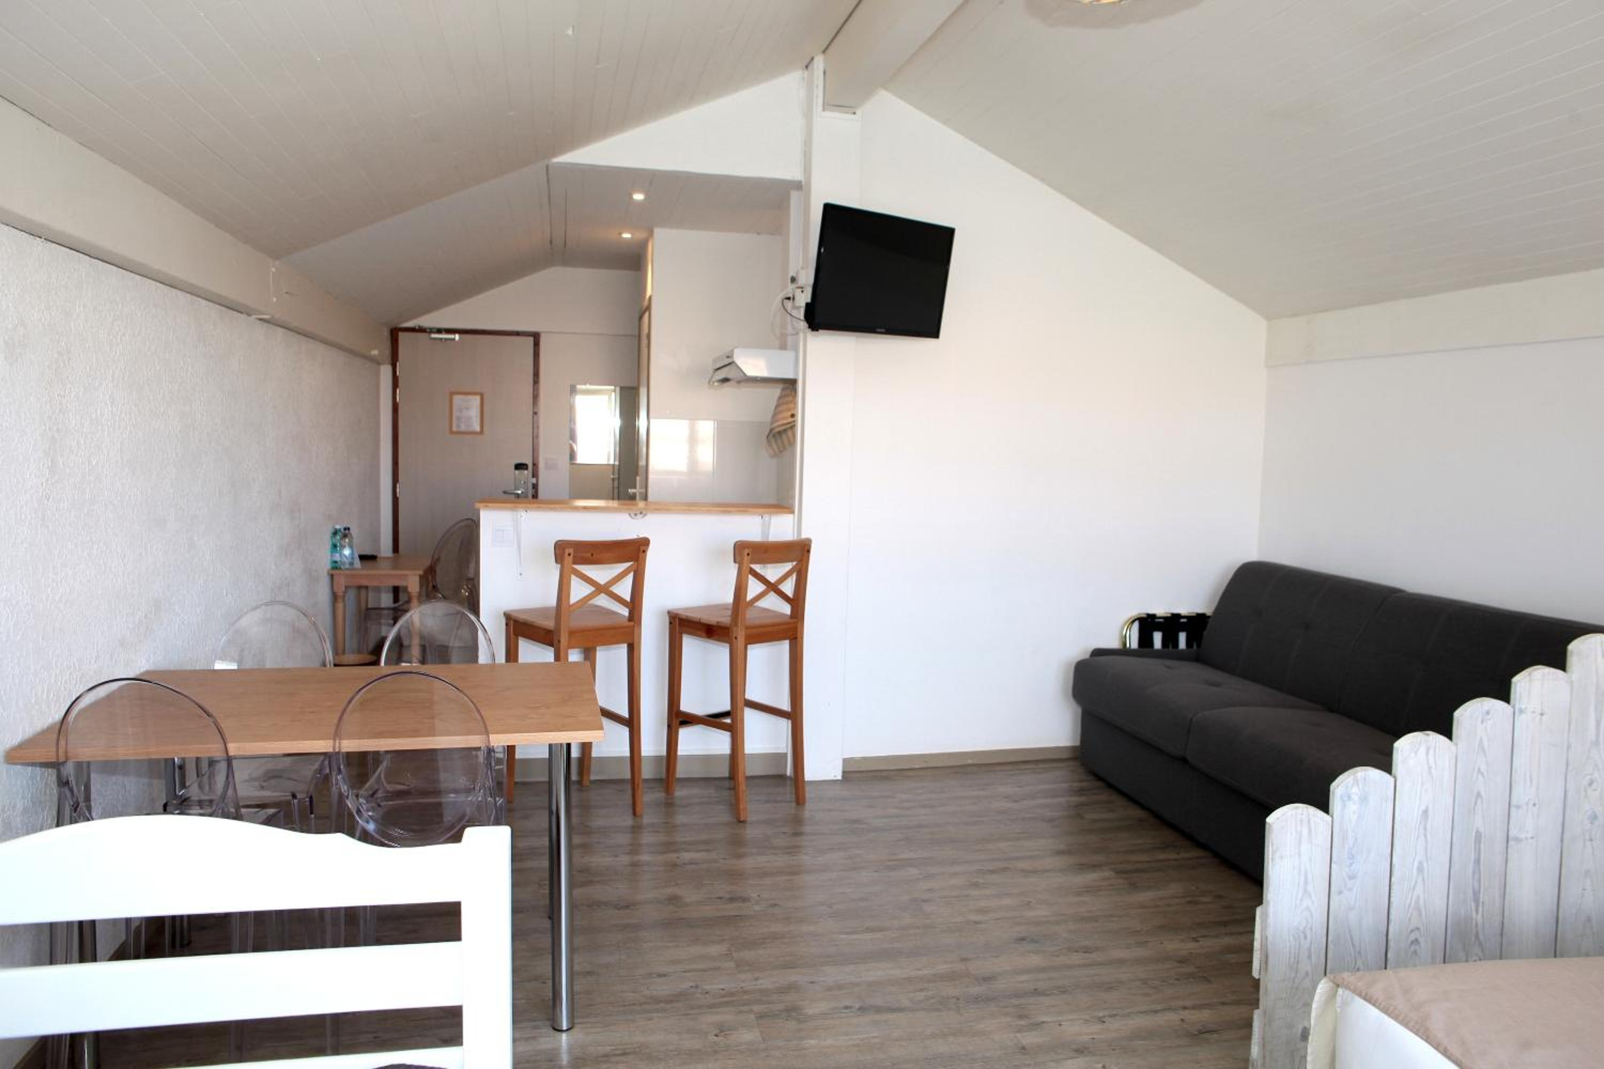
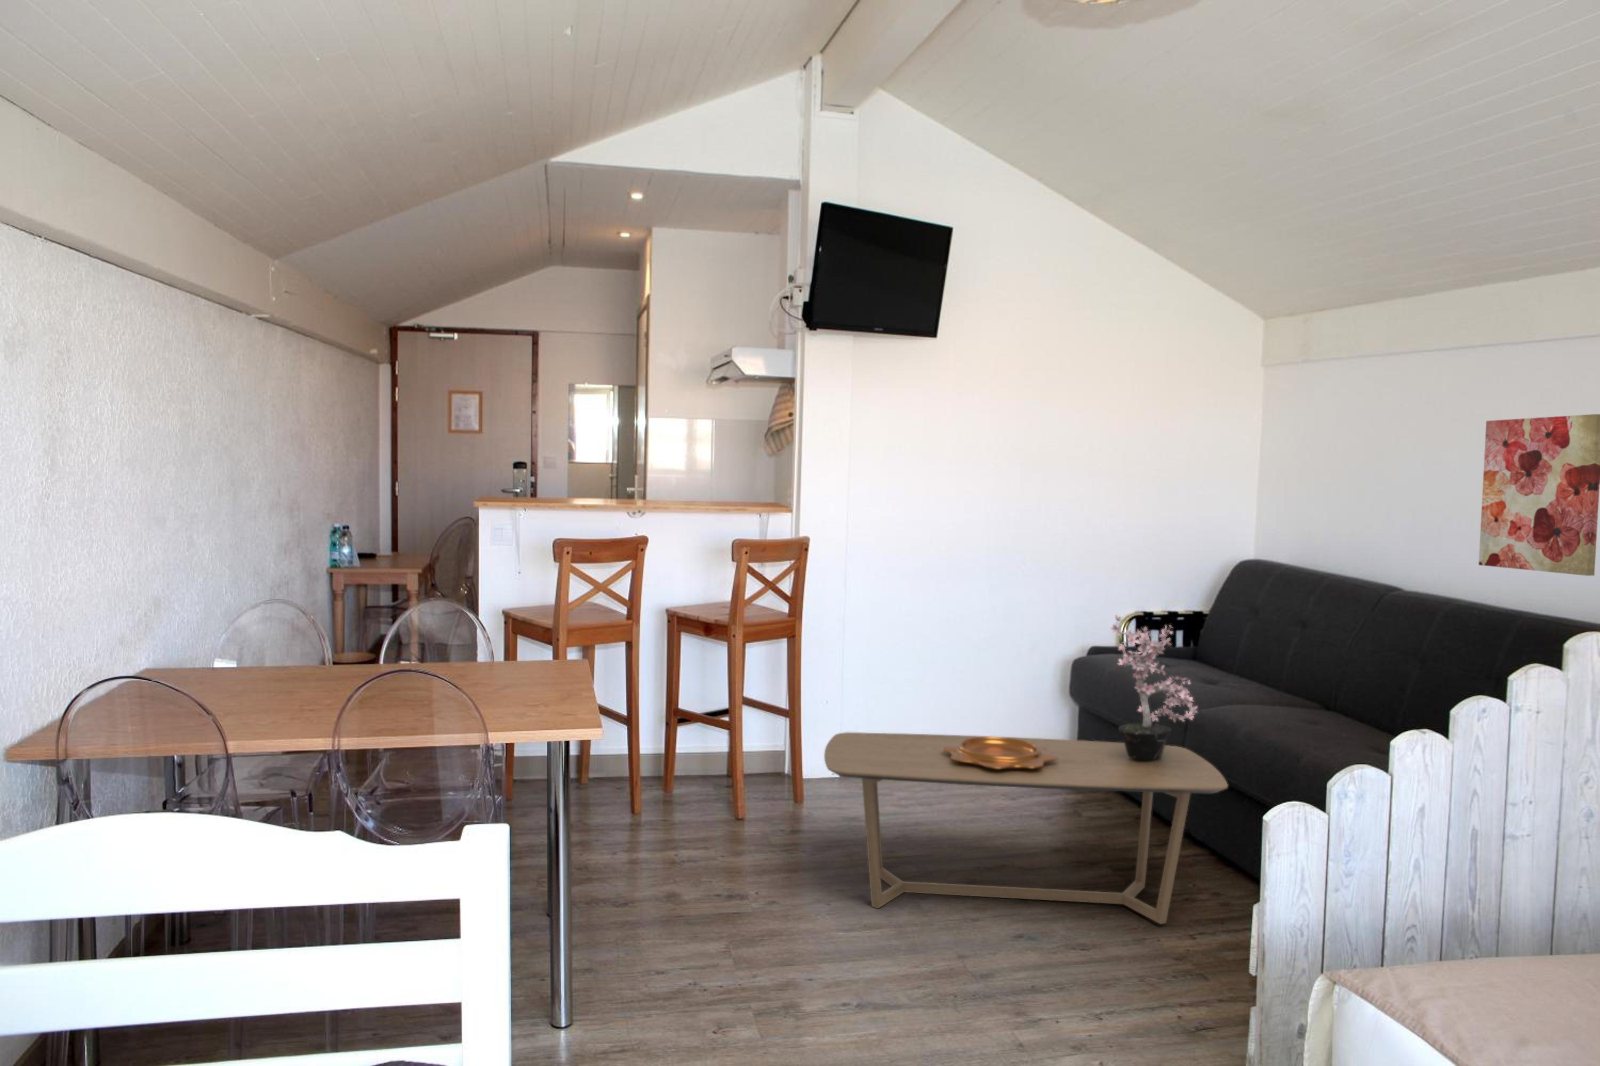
+ potted plant (1150, 691)
+ wall art (1537, 494)
+ coffee table (1020, 788)
+ decorative bowl (1000, 752)
